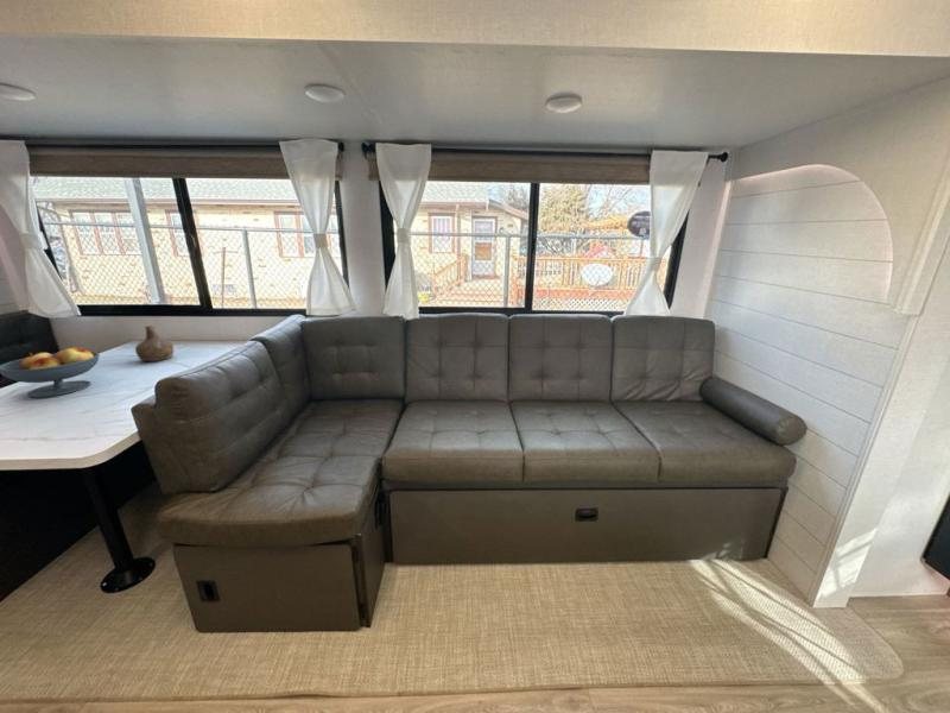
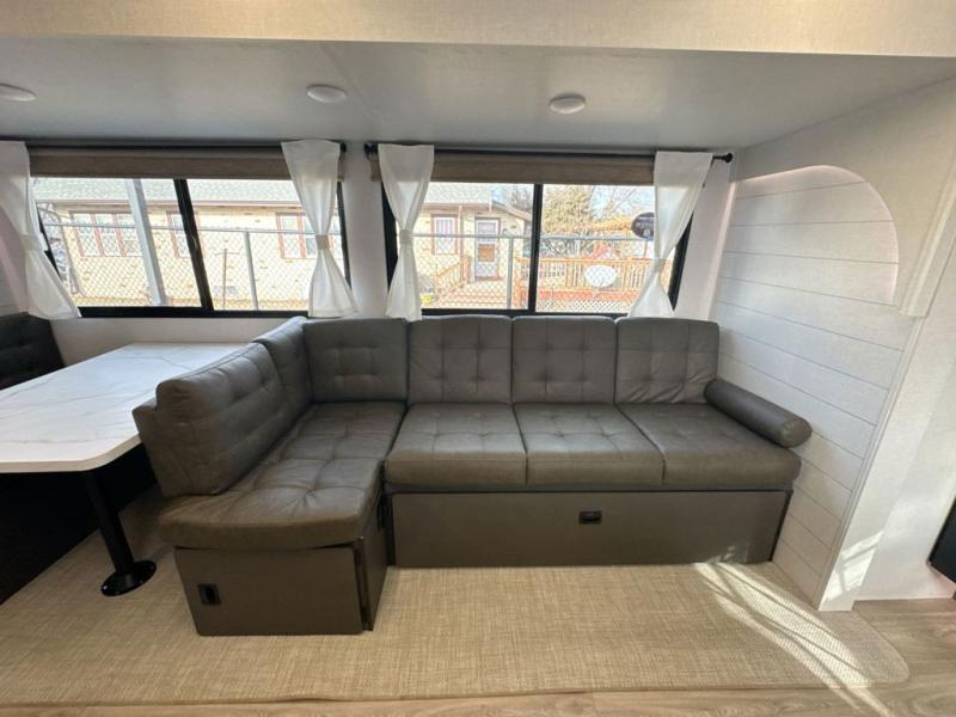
- fruit bowl (53, 370)
- bottle (153, 342)
